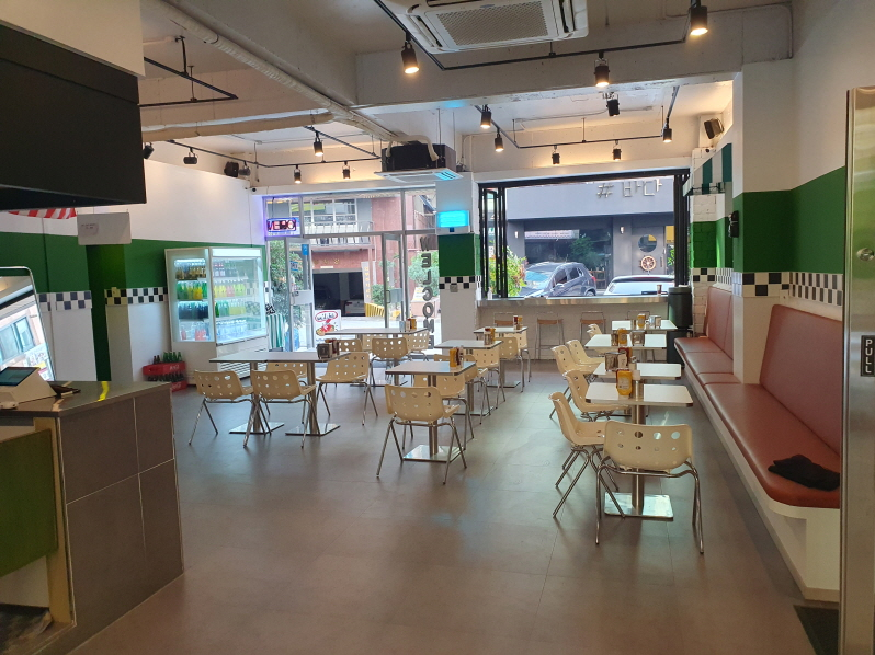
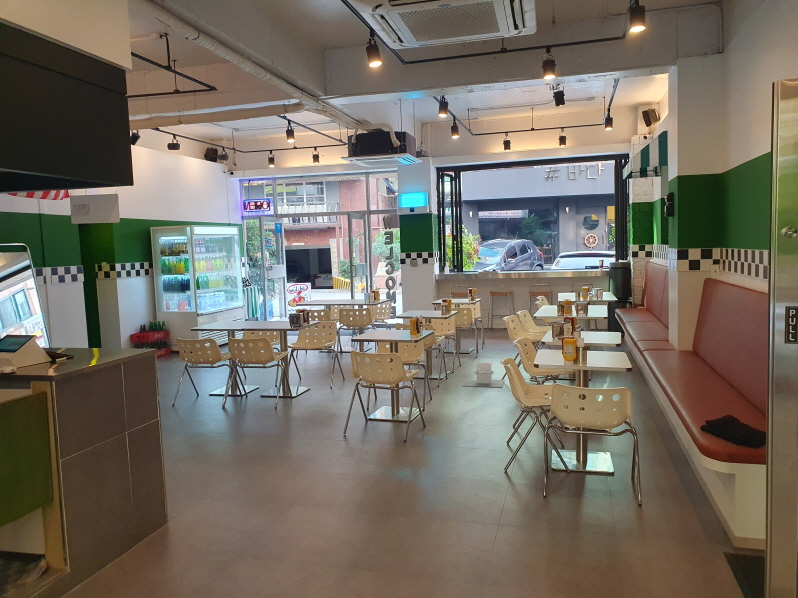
+ trash bin (483, 372)
